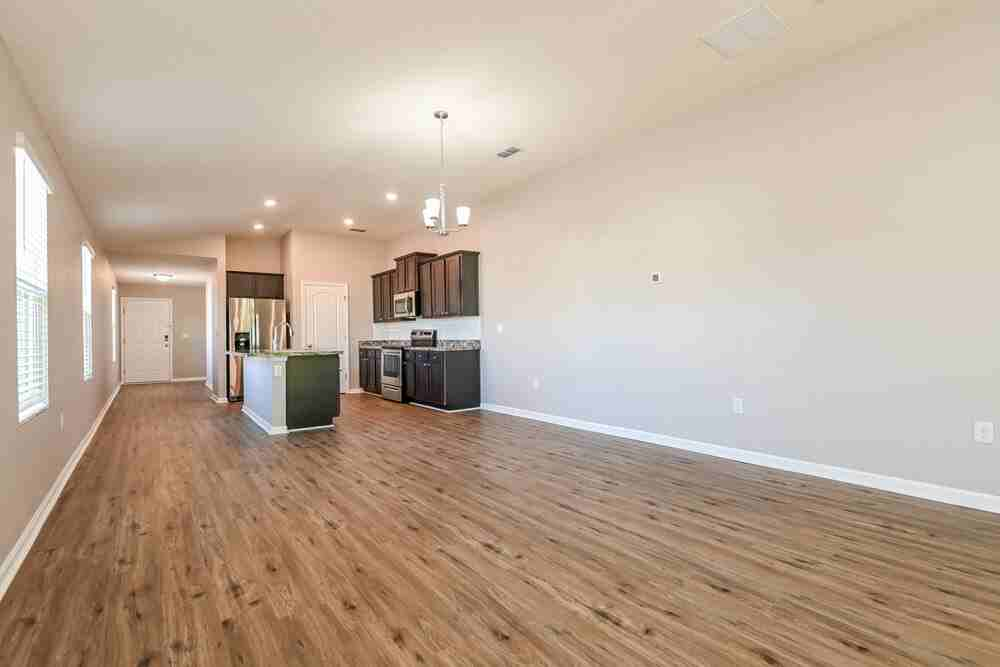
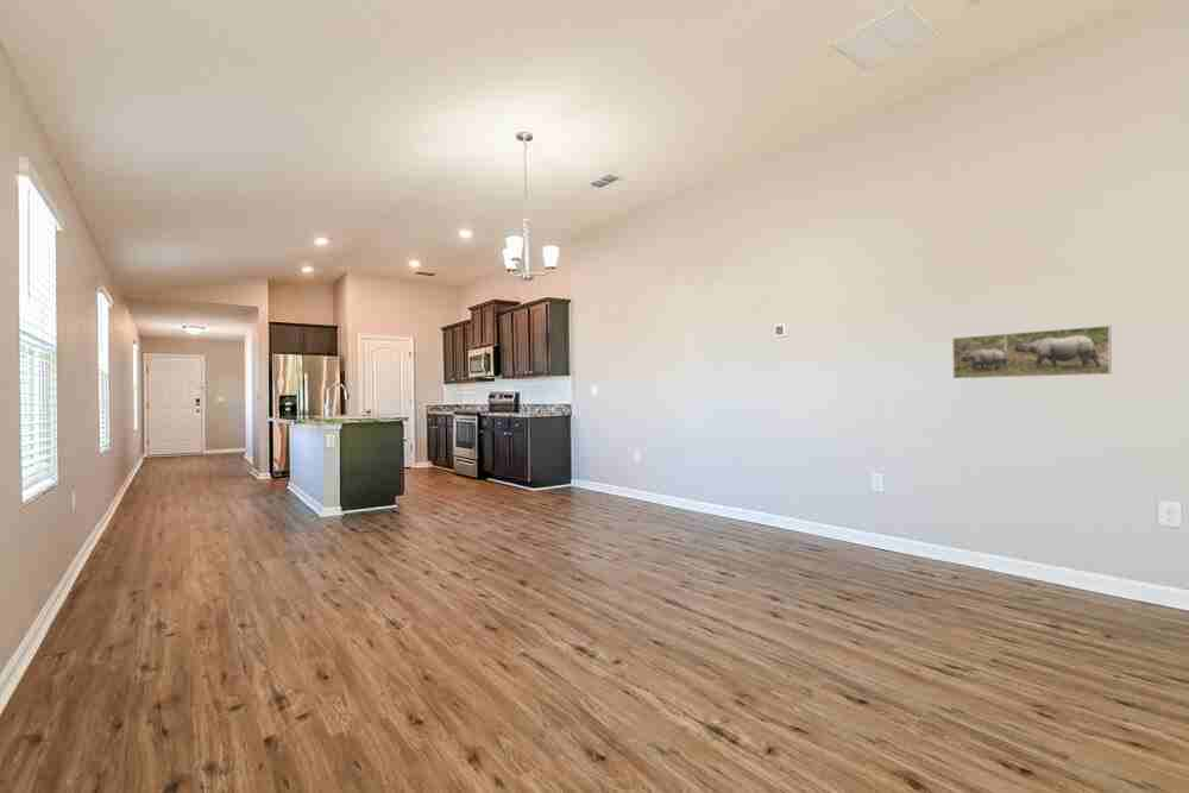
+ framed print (1025, 354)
